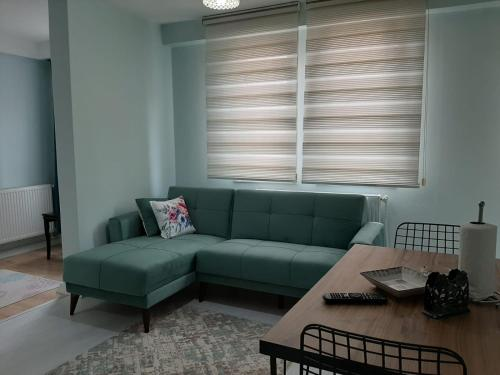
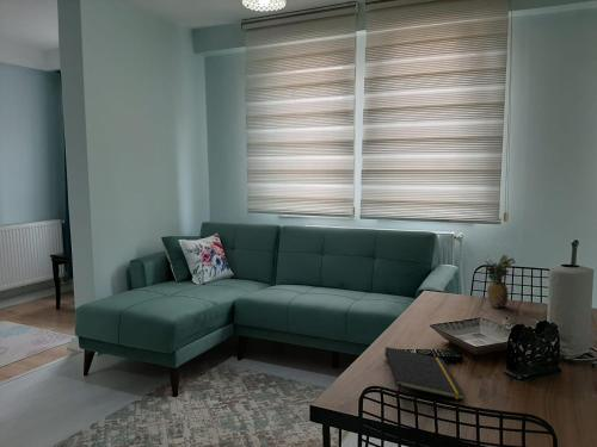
+ notepad (420, 371)
+ fruit (499, 280)
